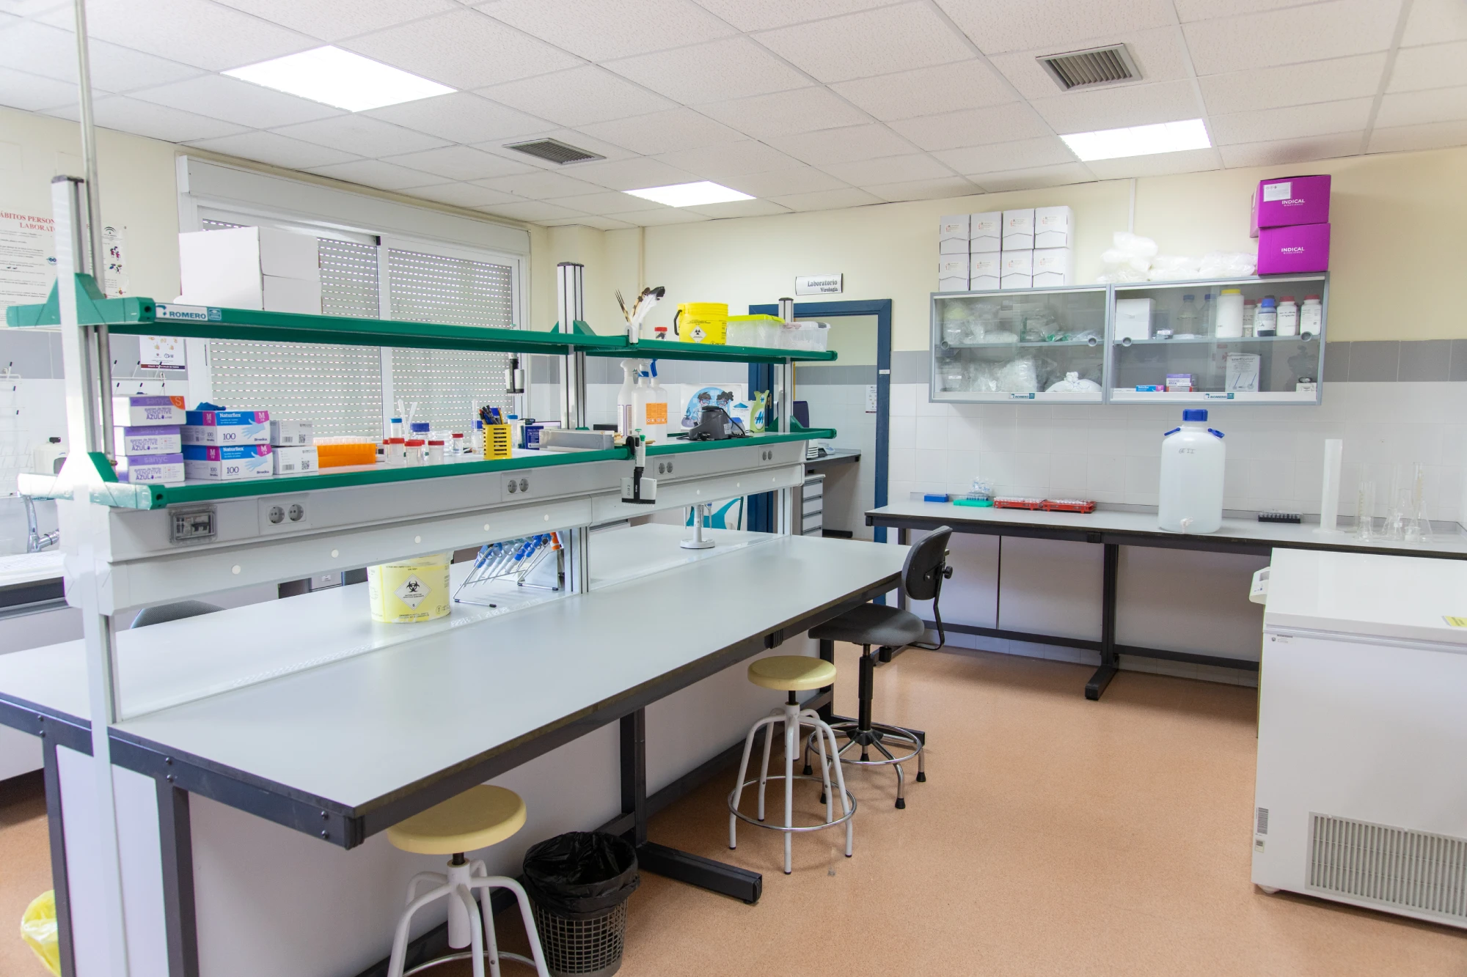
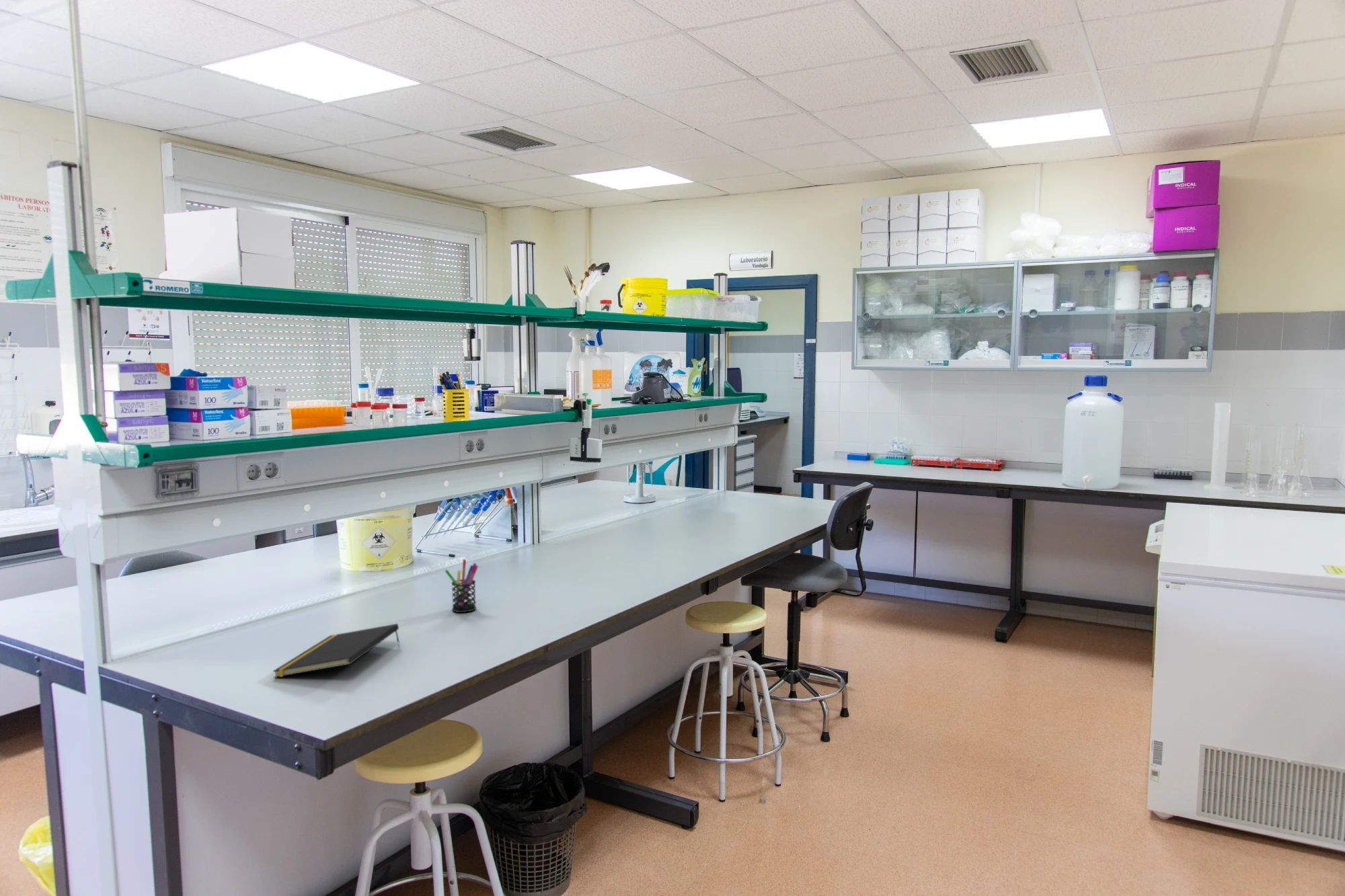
+ pen holder (461, 585)
+ notepad (339, 649)
